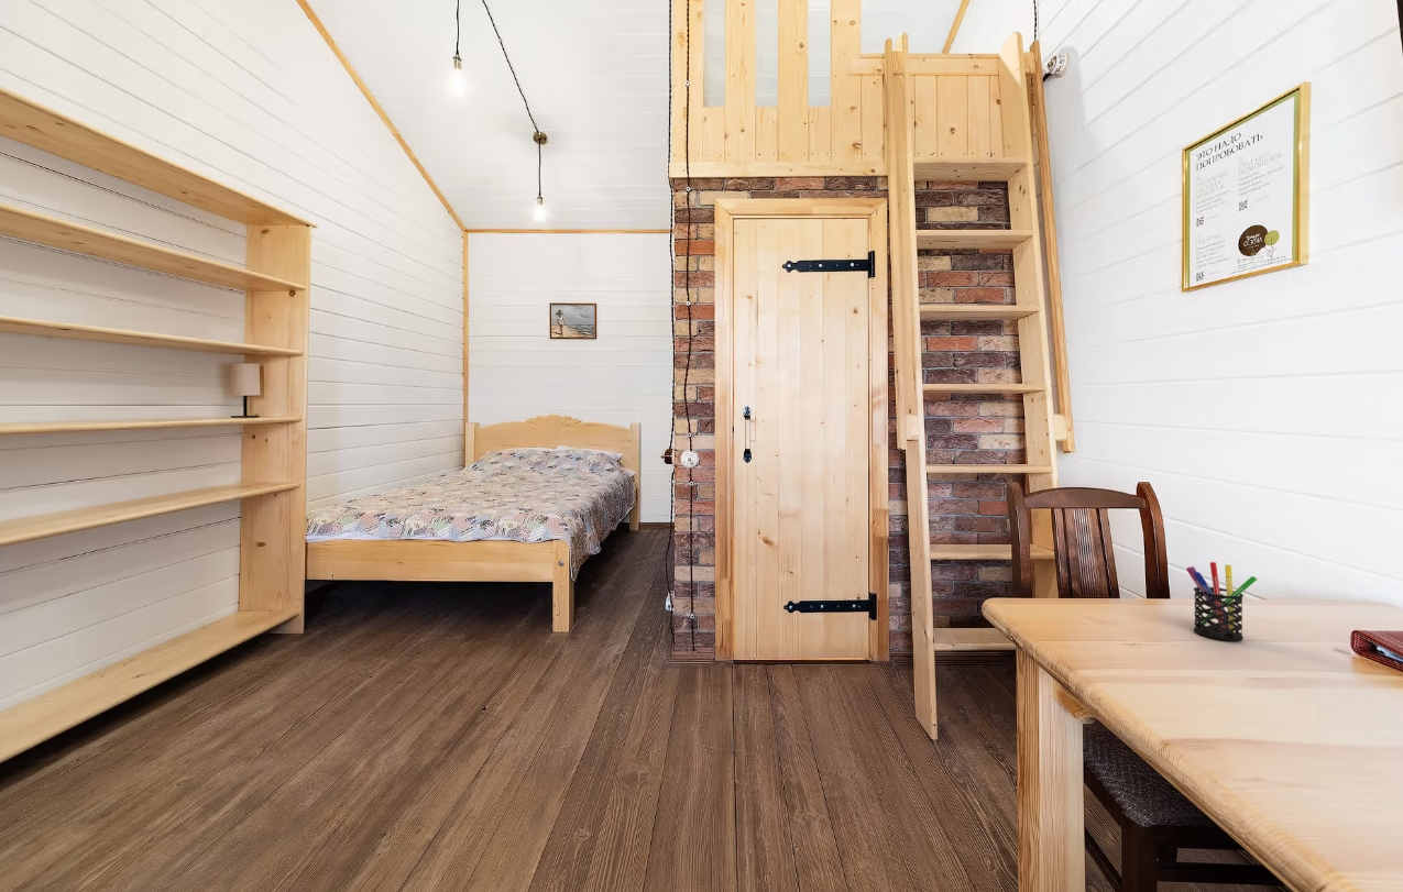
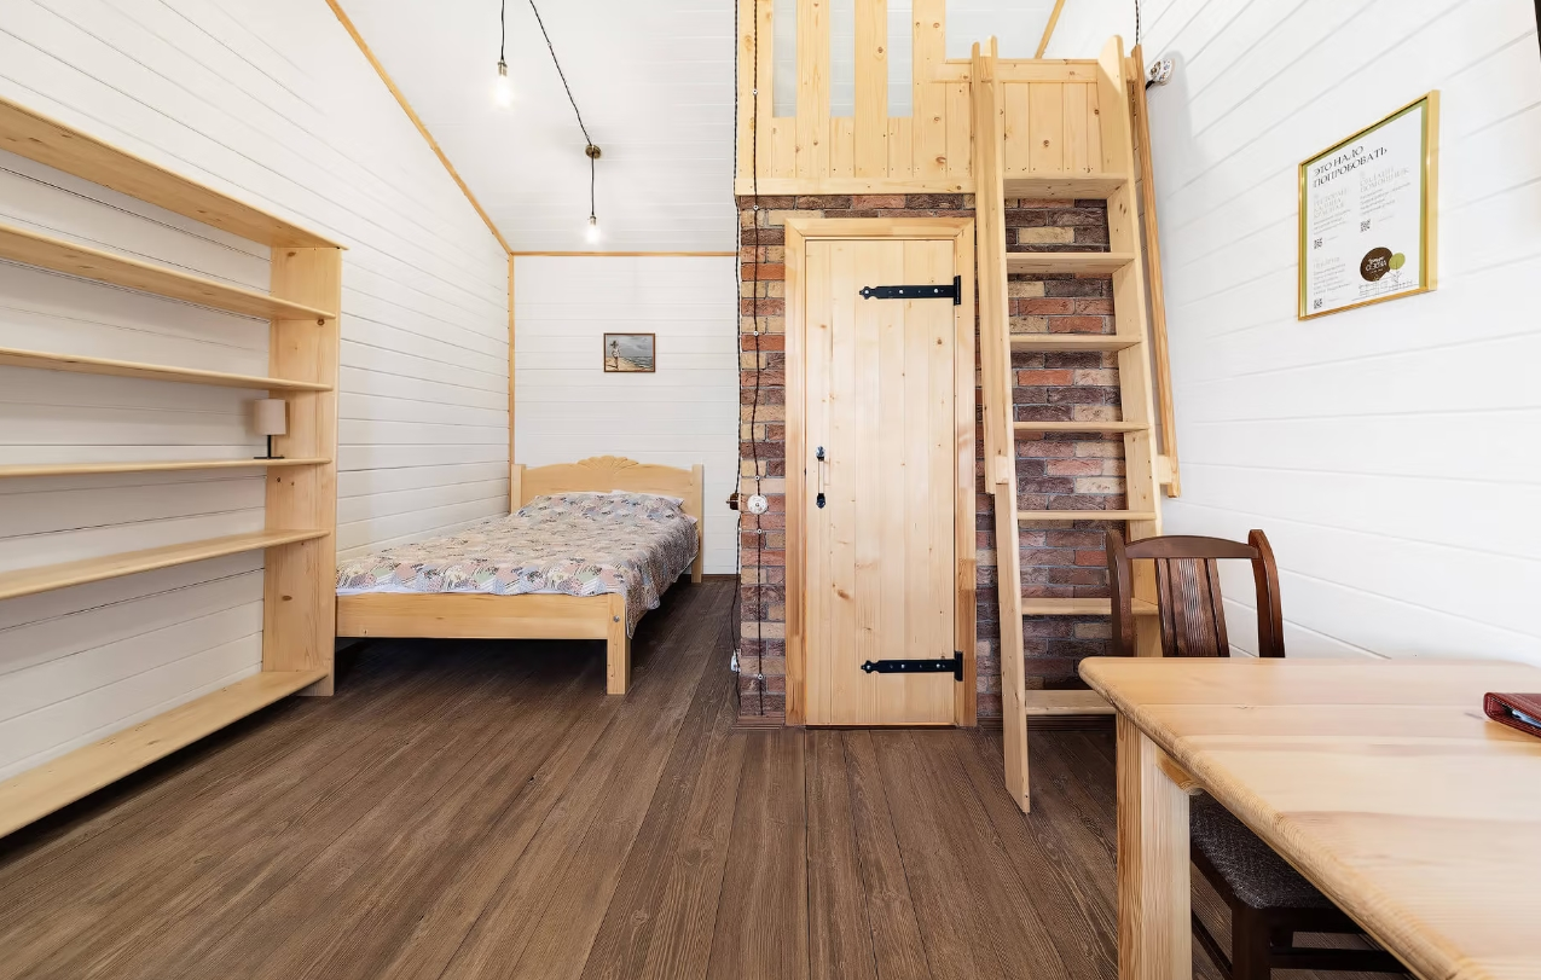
- pen holder (1223, 598)
